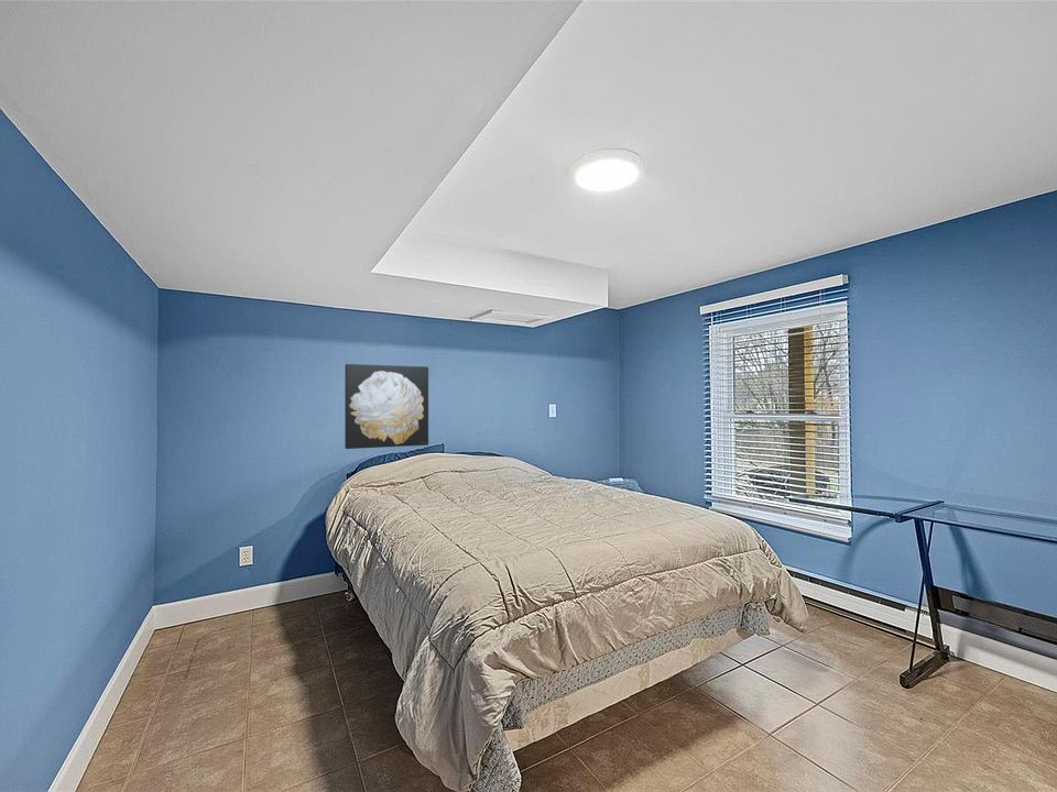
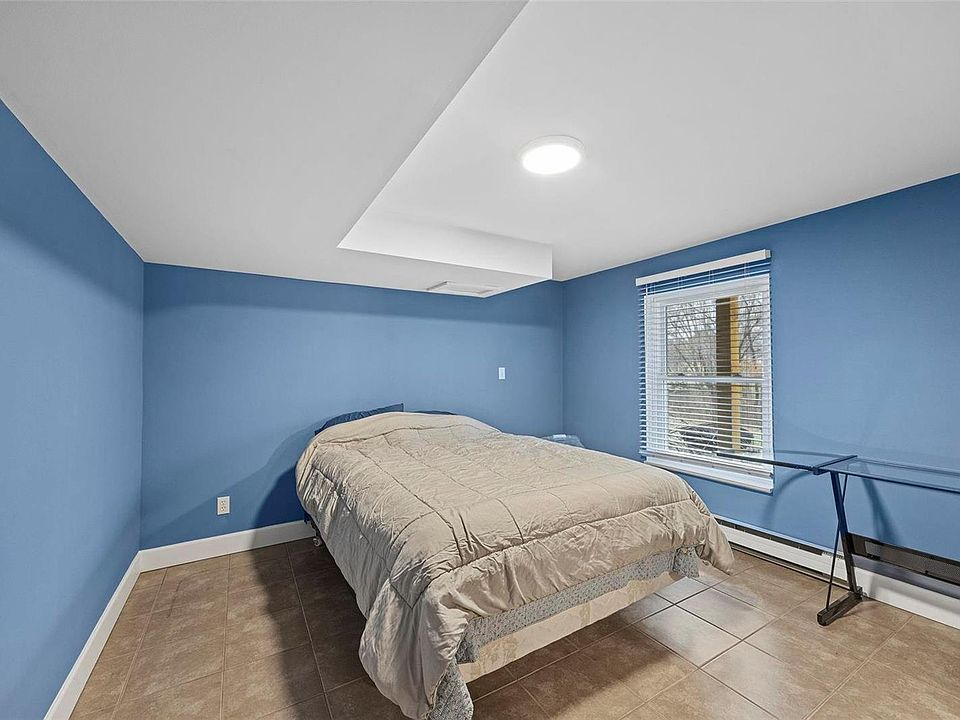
- wall art (388, 406)
